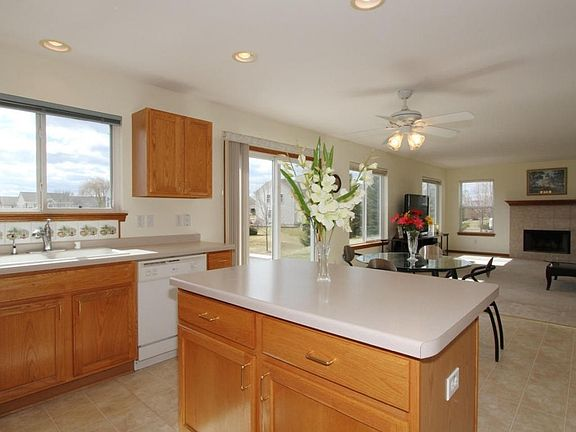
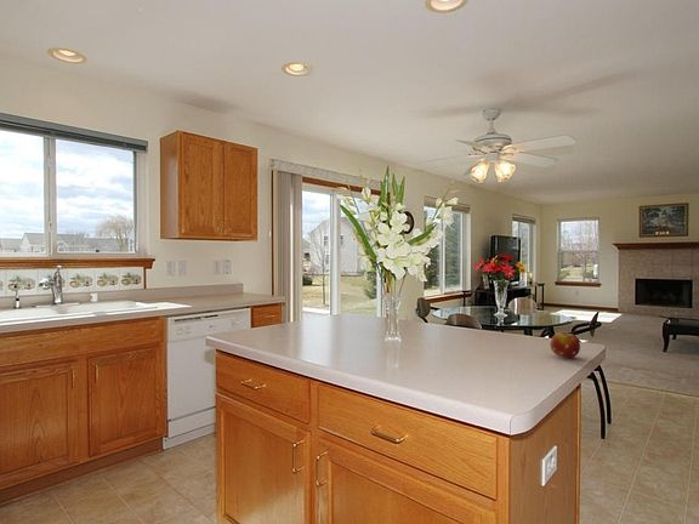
+ fruit (564, 344)
